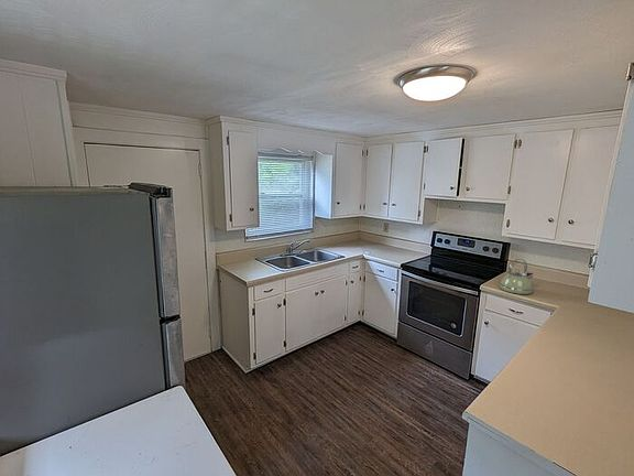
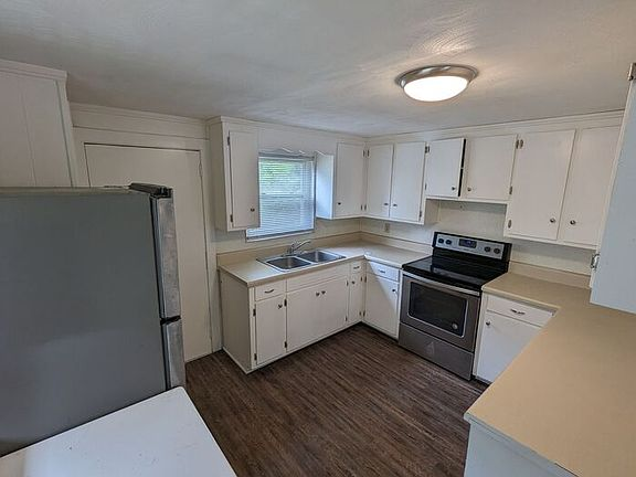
- kettle (518, 273)
